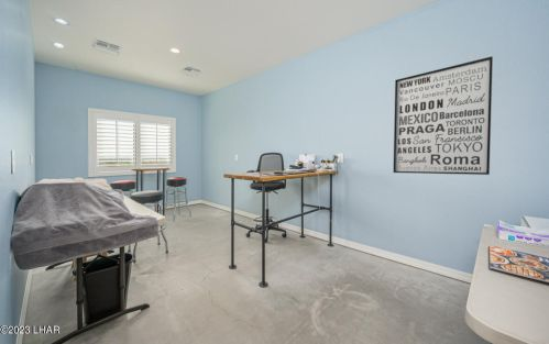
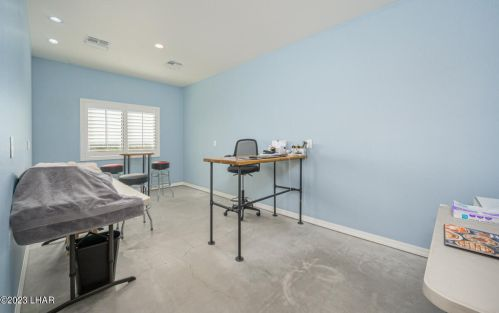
- wall art (437, 122)
